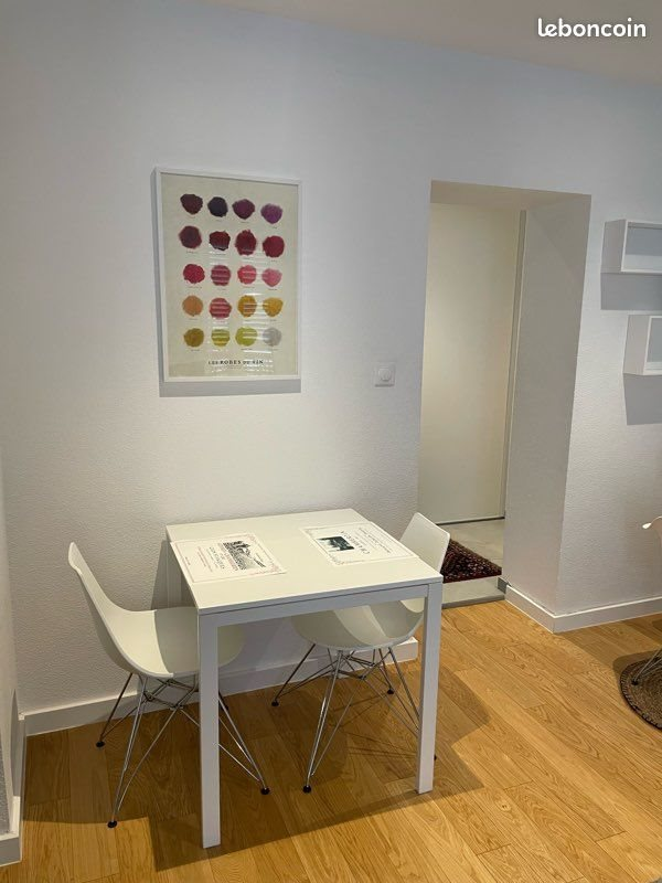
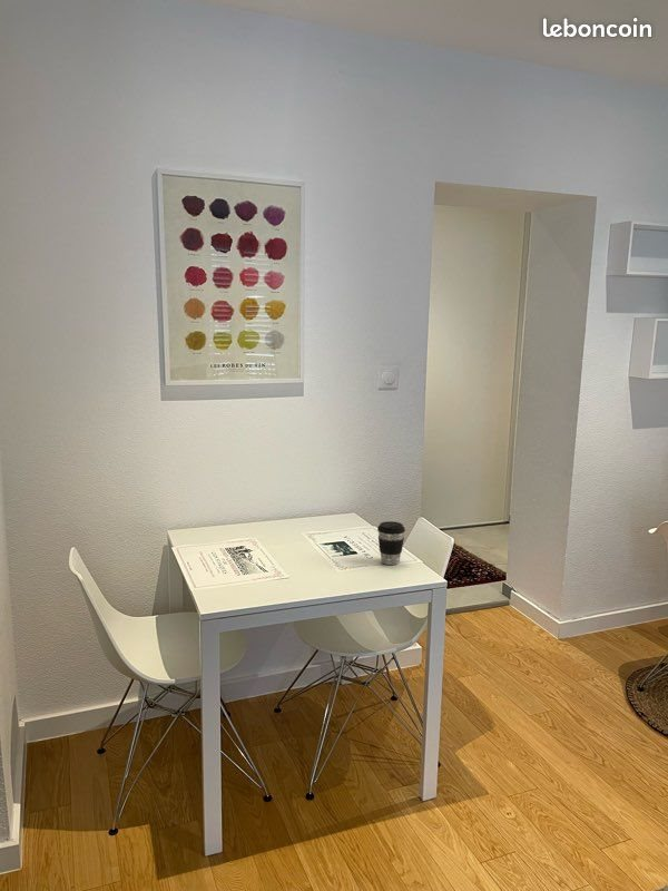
+ coffee cup (391, 542)
